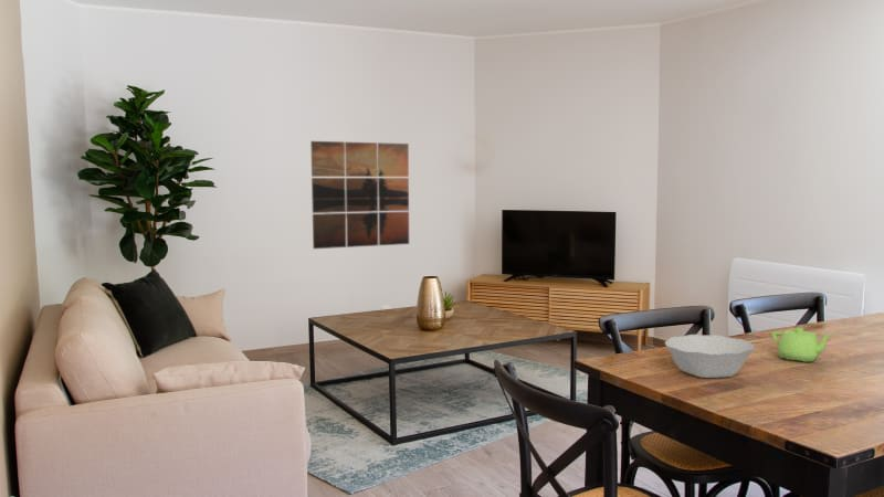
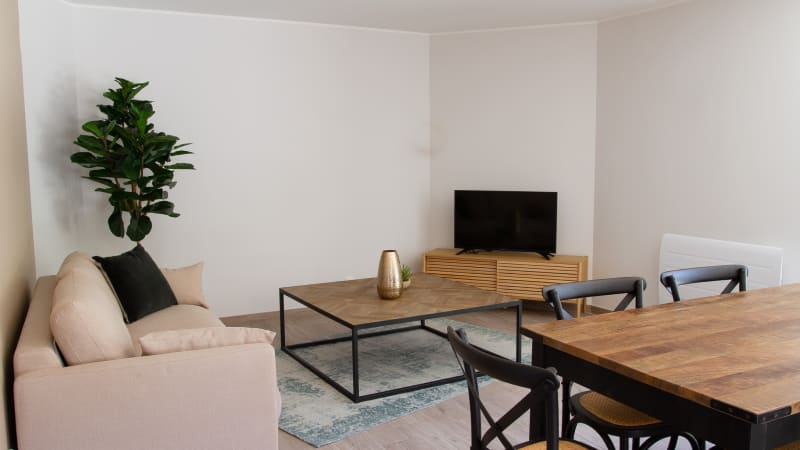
- teapot (801, 343)
- wall art (361, 194)
- bowl (707, 357)
